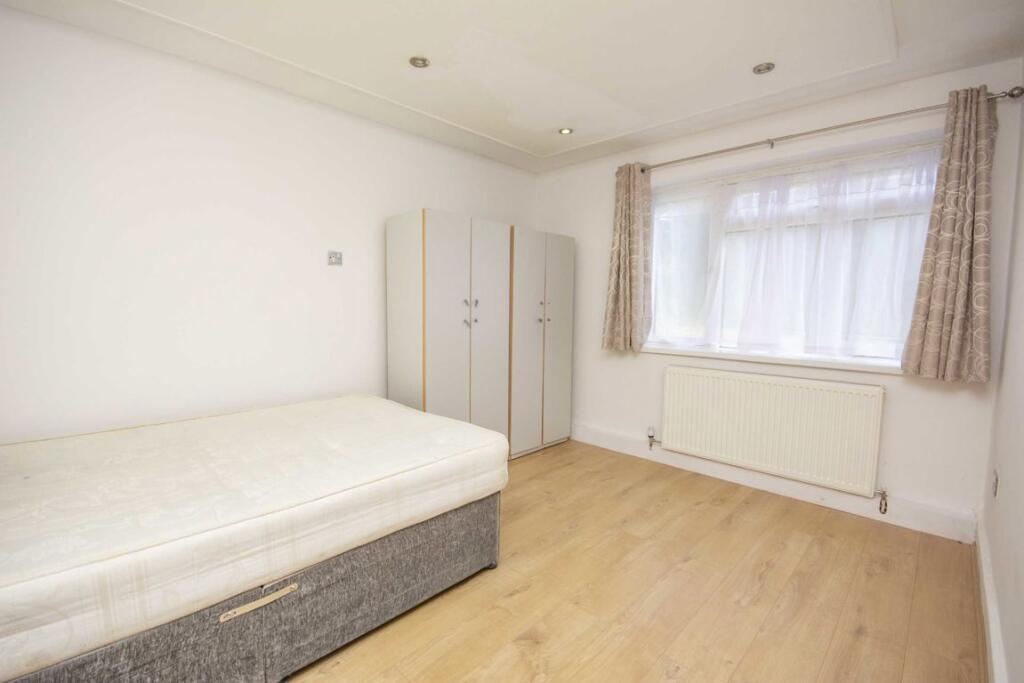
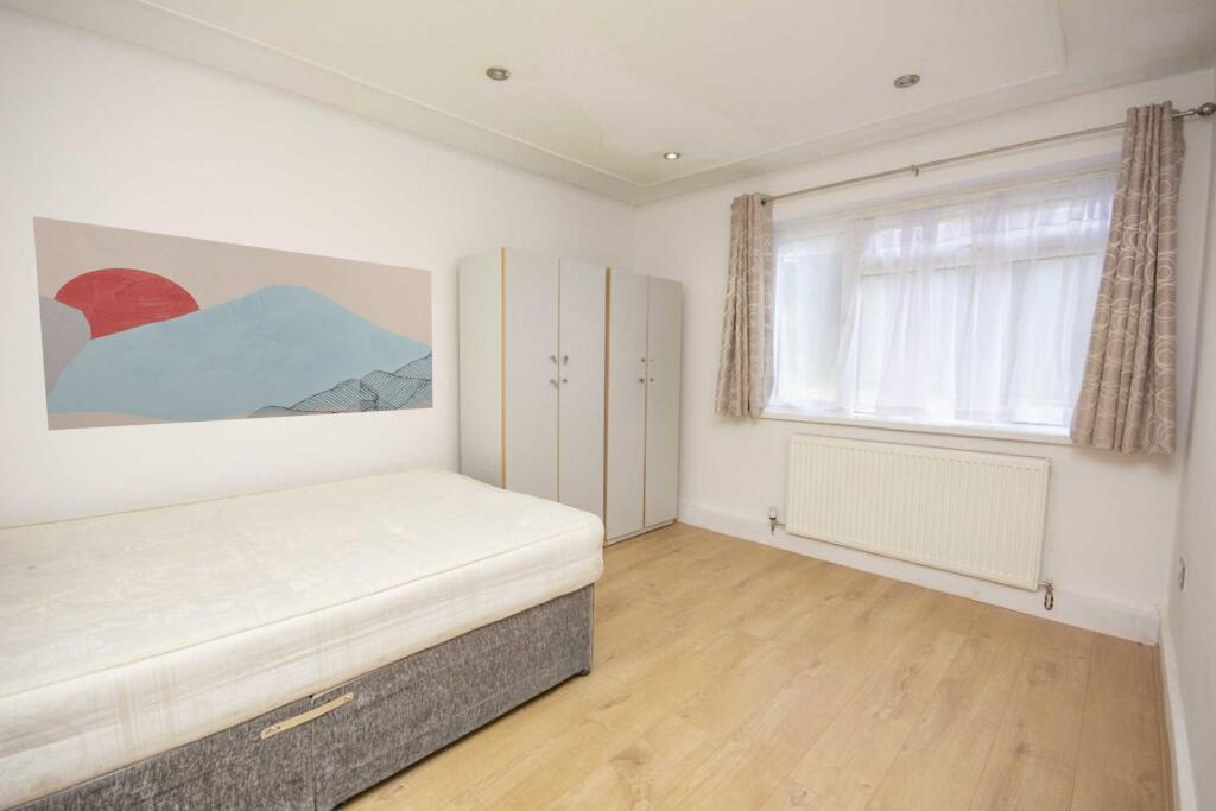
+ wall art (277, 334)
